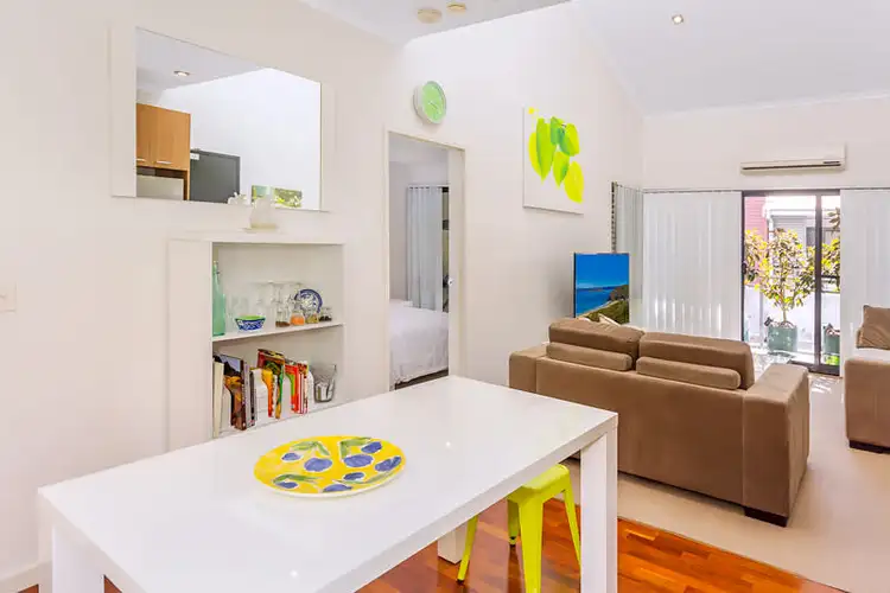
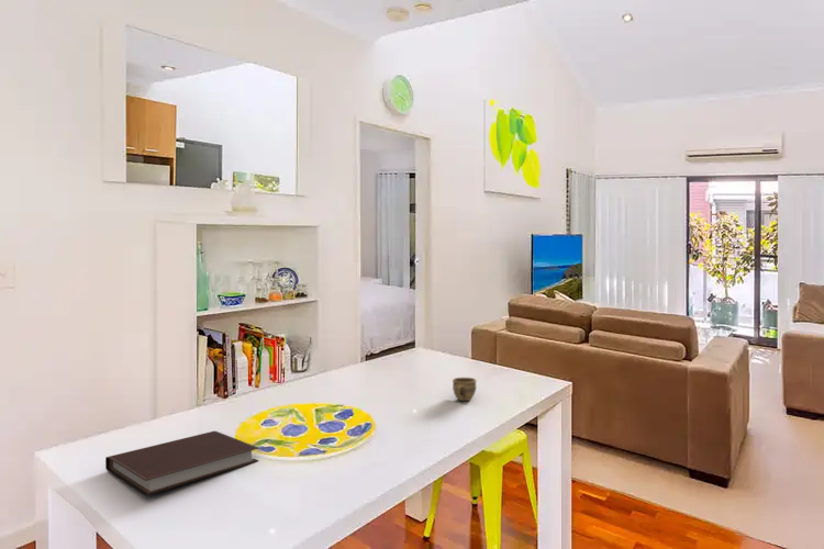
+ cup (461, 390)
+ notebook (183, 458)
